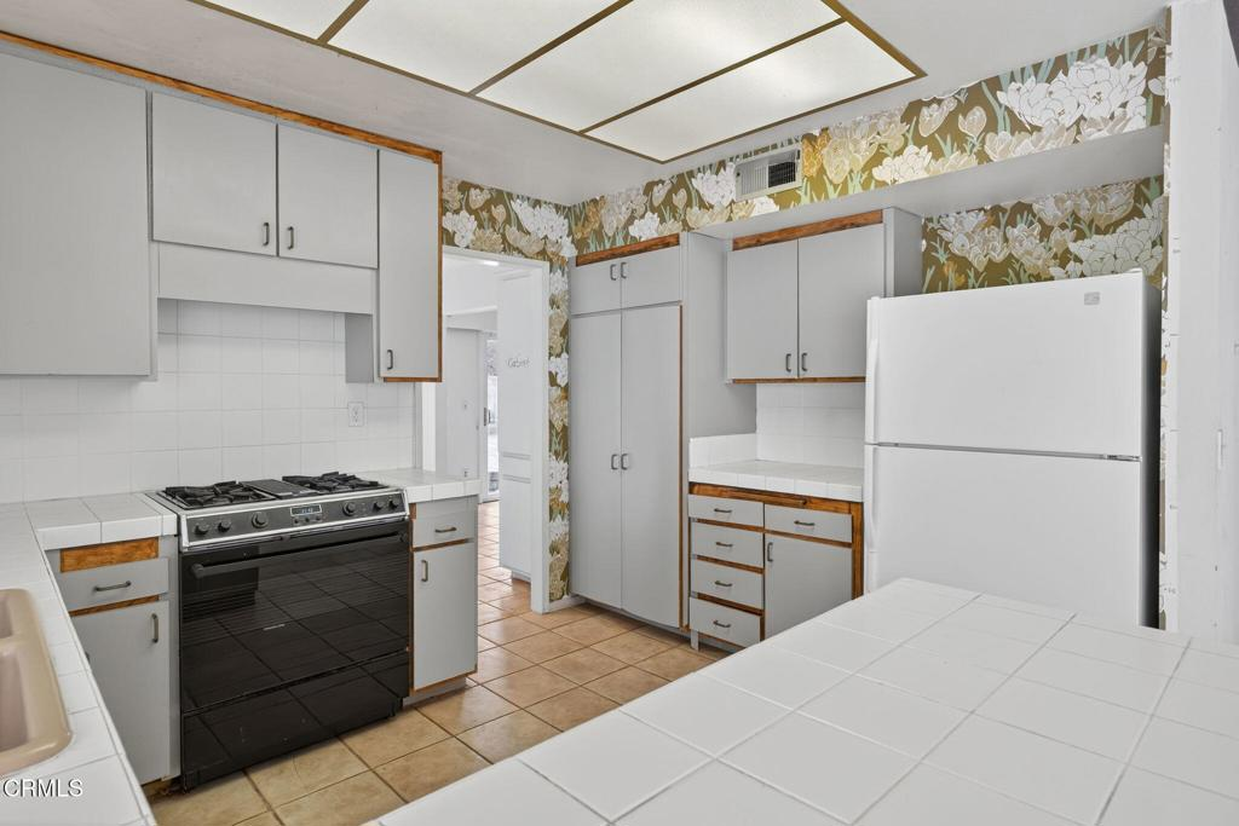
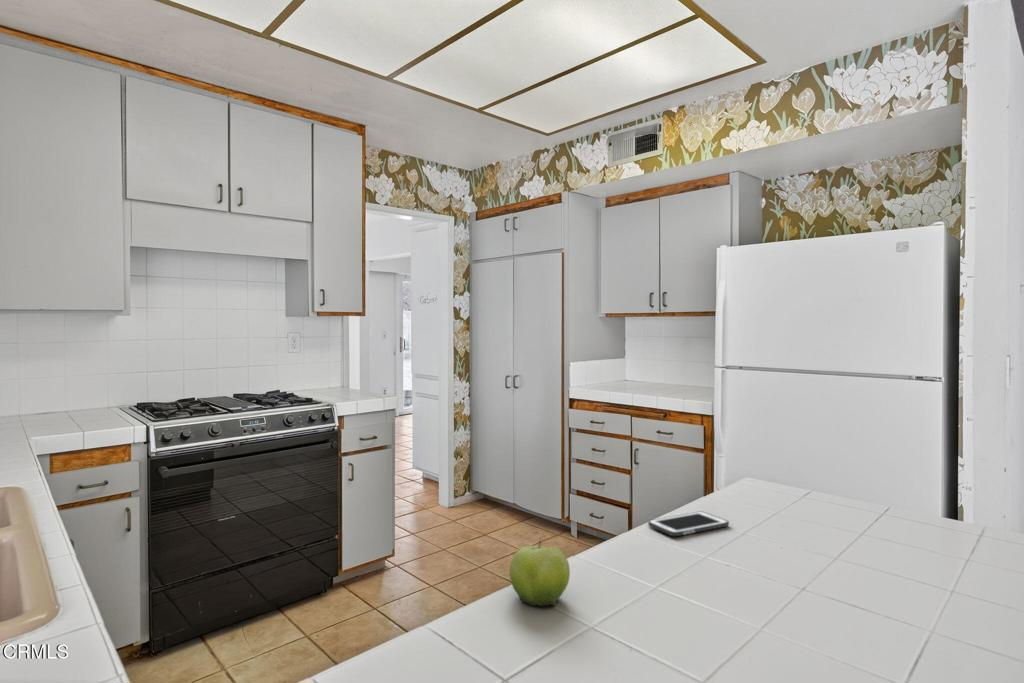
+ cell phone (688, 523)
+ fruit (539, 571)
